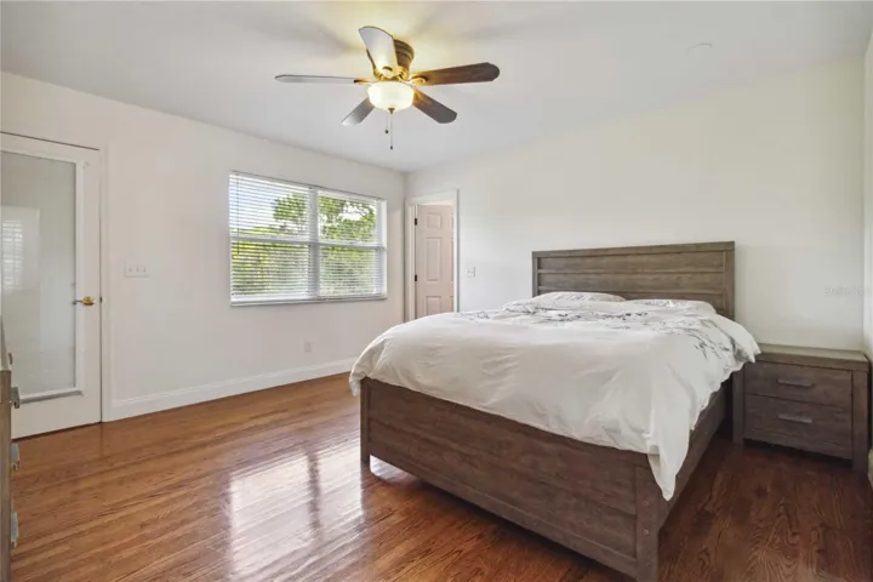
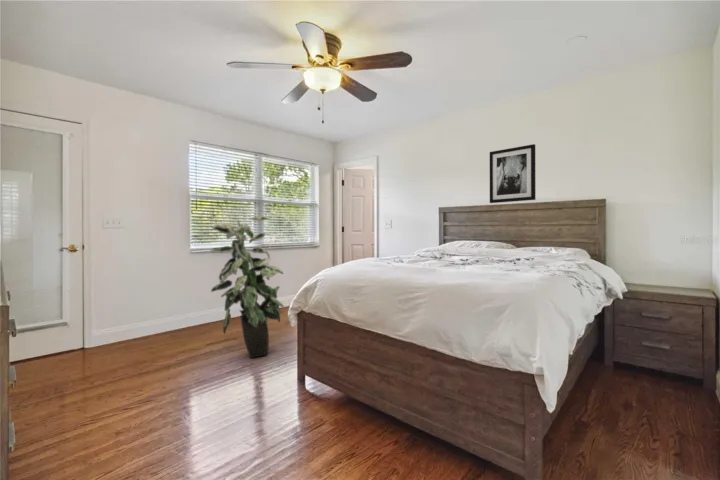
+ indoor plant (251, 286)
+ wall art (511, 174)
